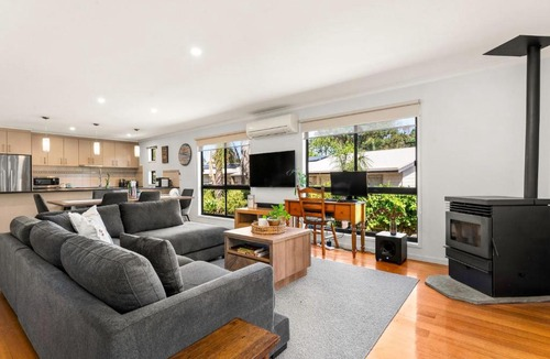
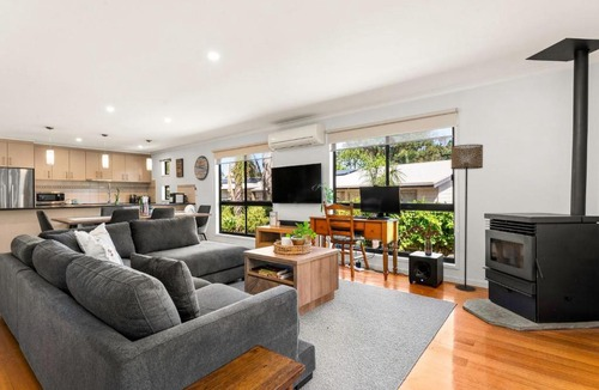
+ floor lamp (466, 217)
